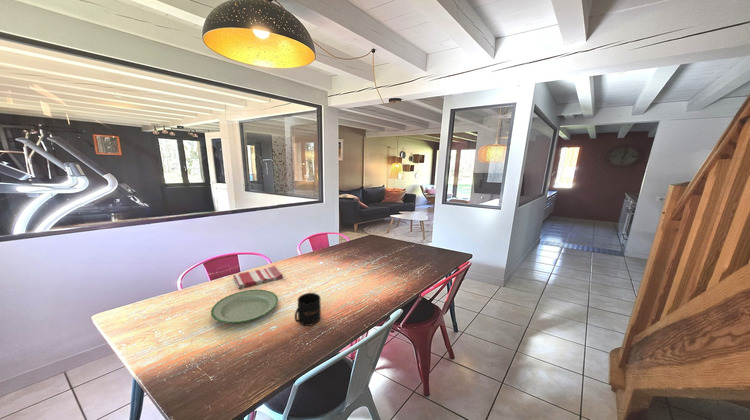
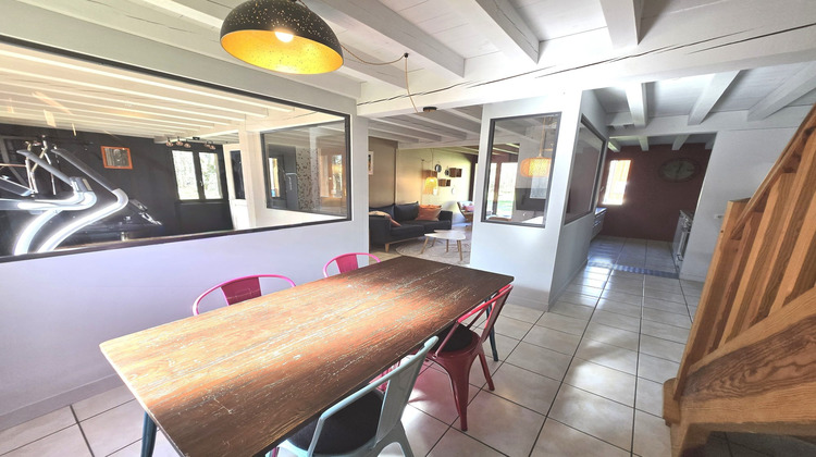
- plate (246, 307)
- mug (306, 310)
- dish towel (258, 275)
